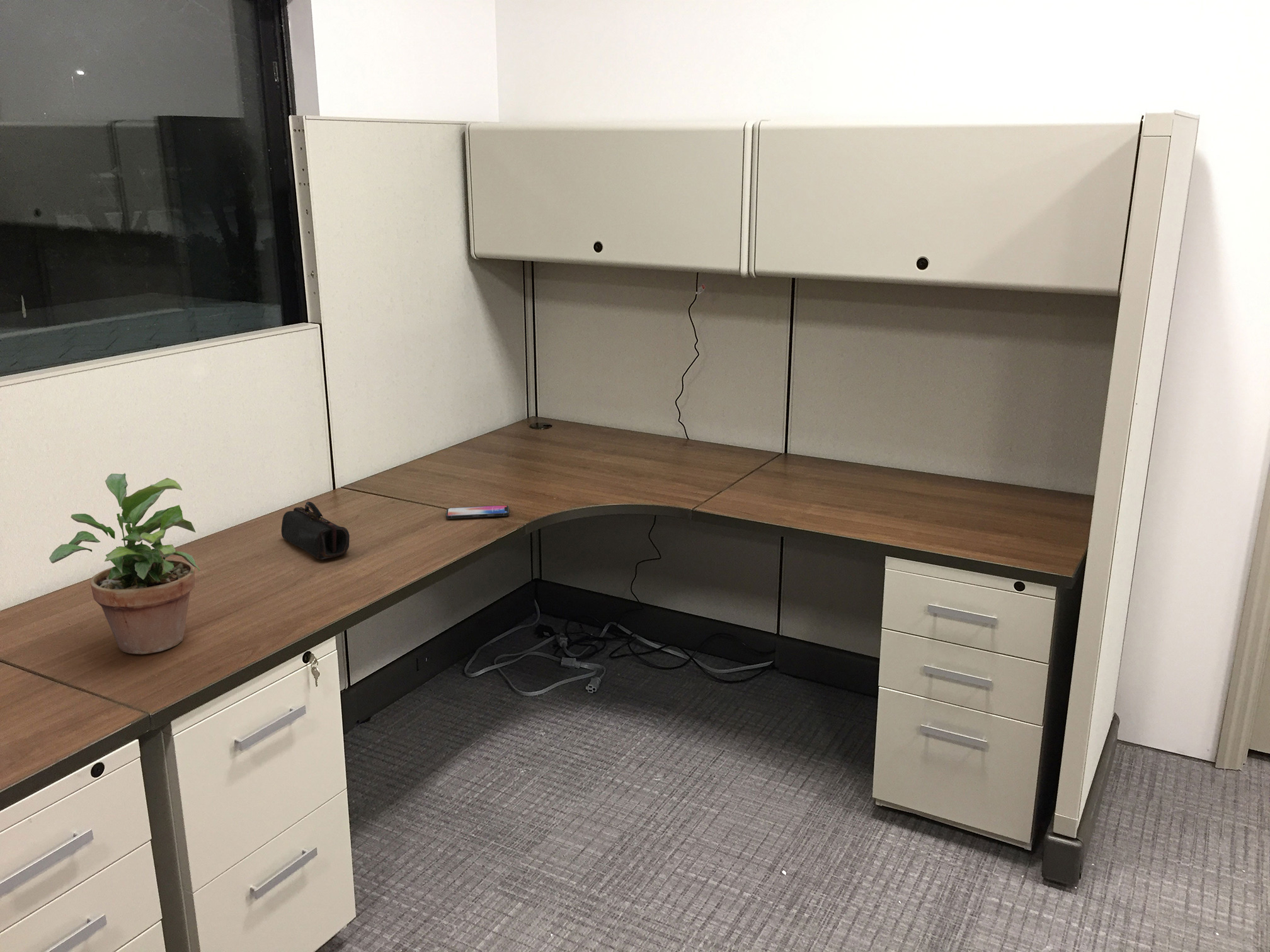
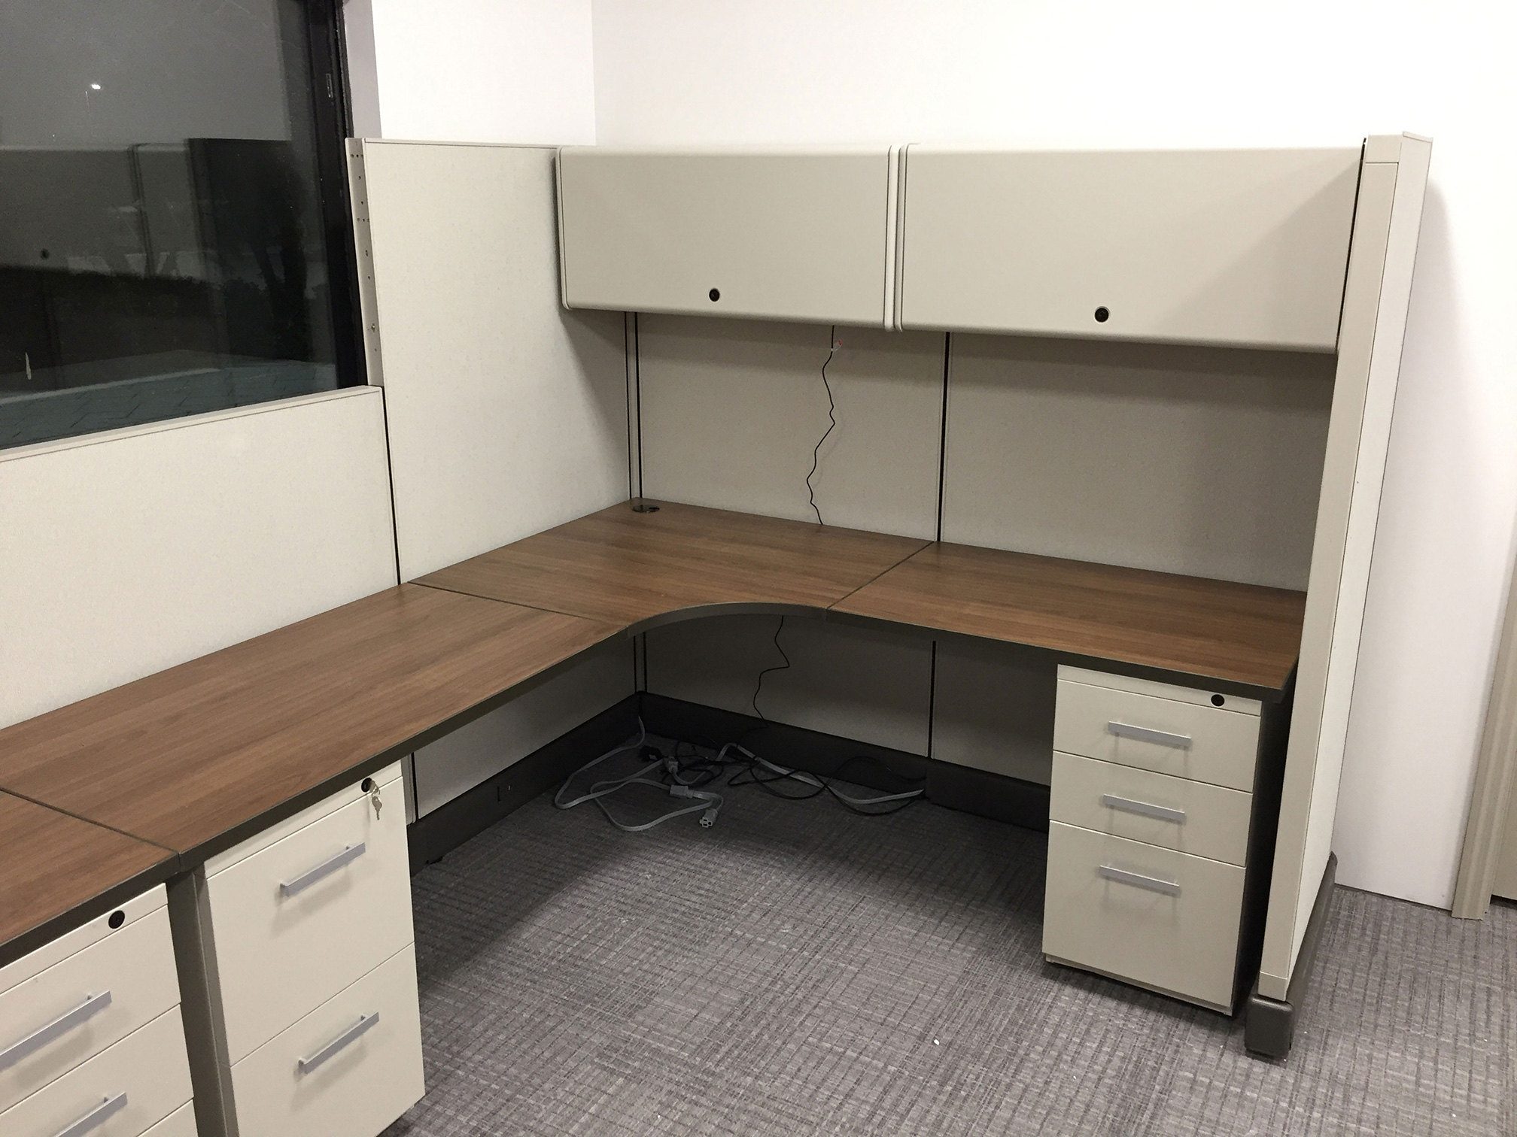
- potted plant (127, 560)
- smartphone (478, 511)
- pencil case (314, 524)
